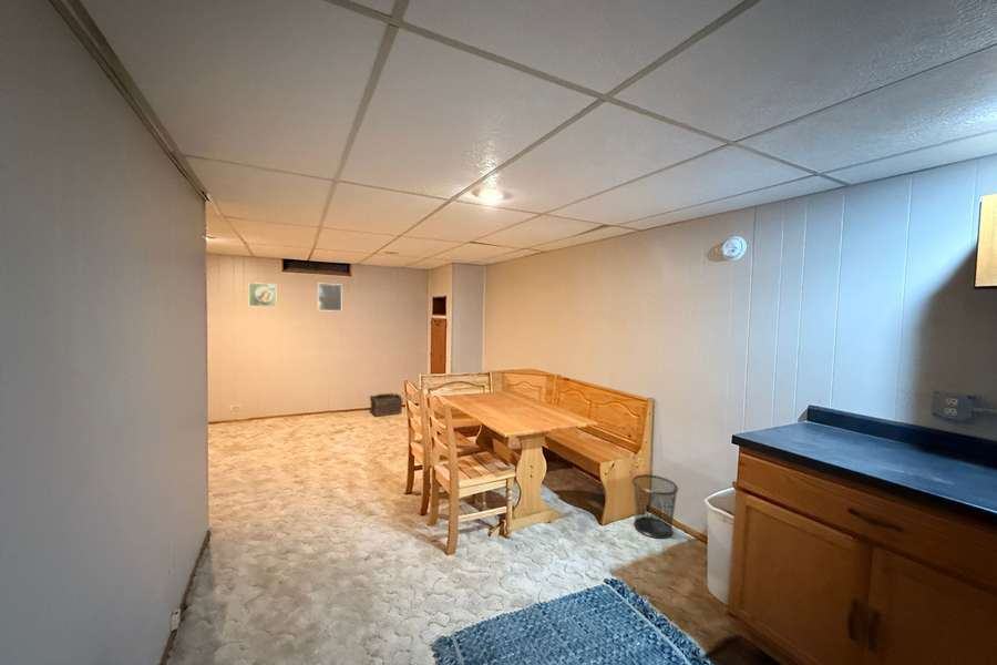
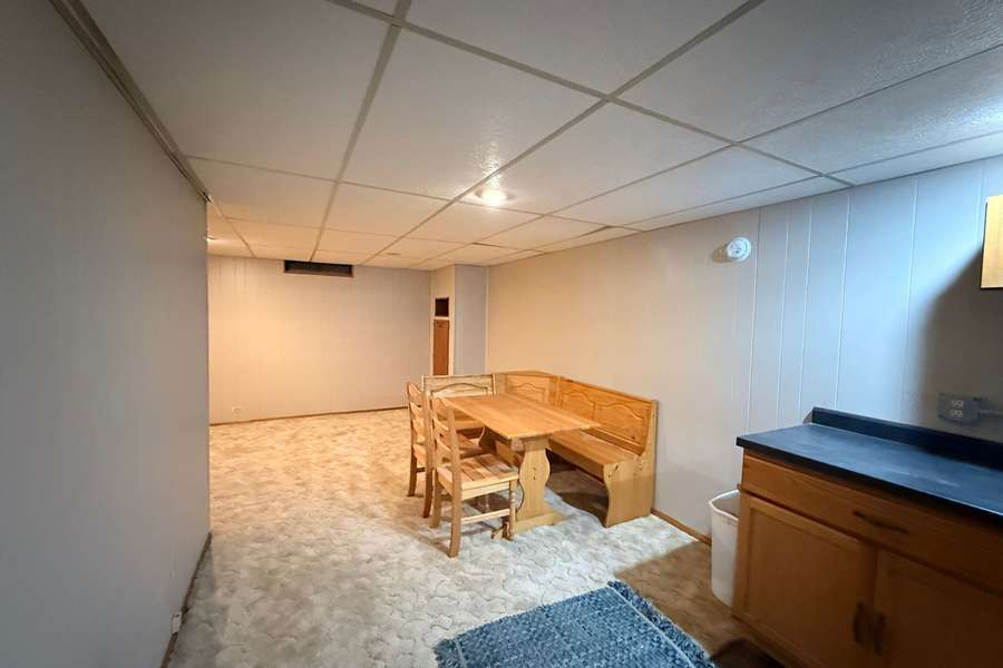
- trash can (652, 505)
- basket (386, 402)
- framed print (263, 295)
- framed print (329, 297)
